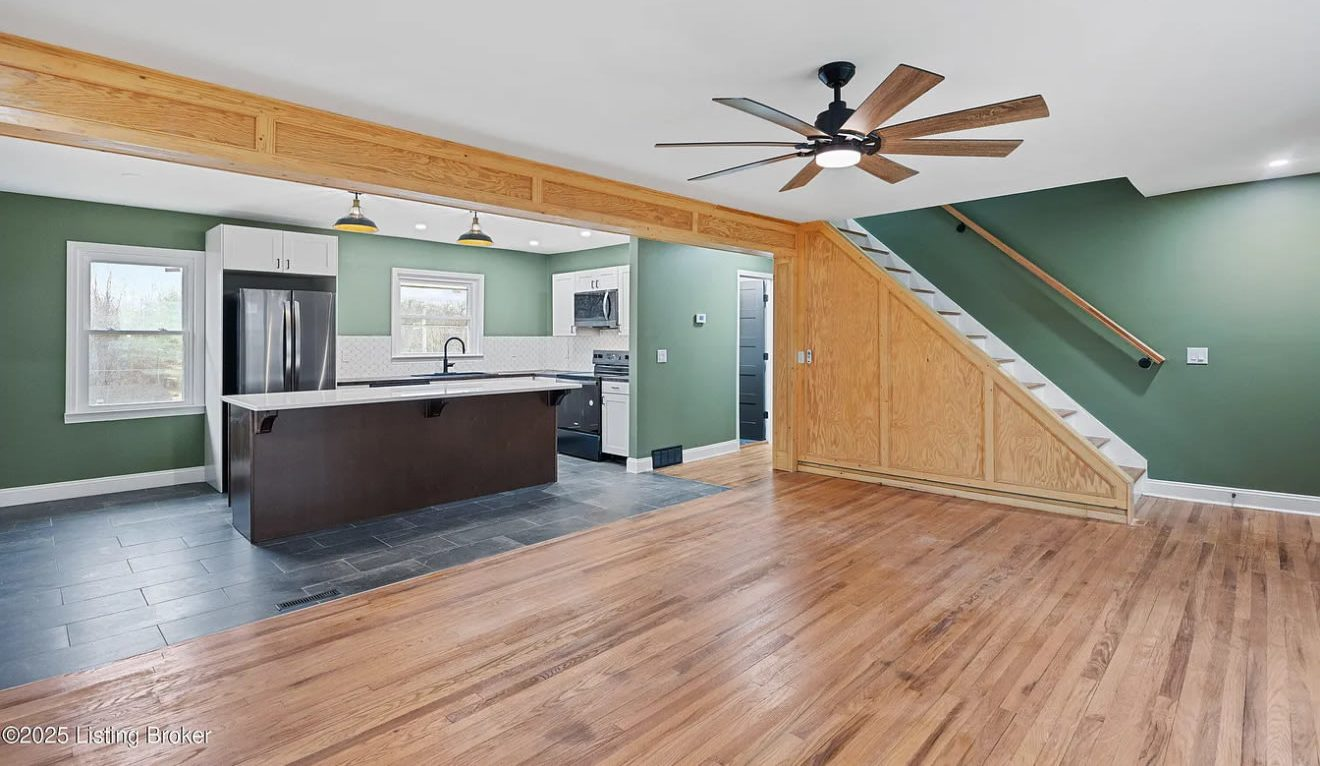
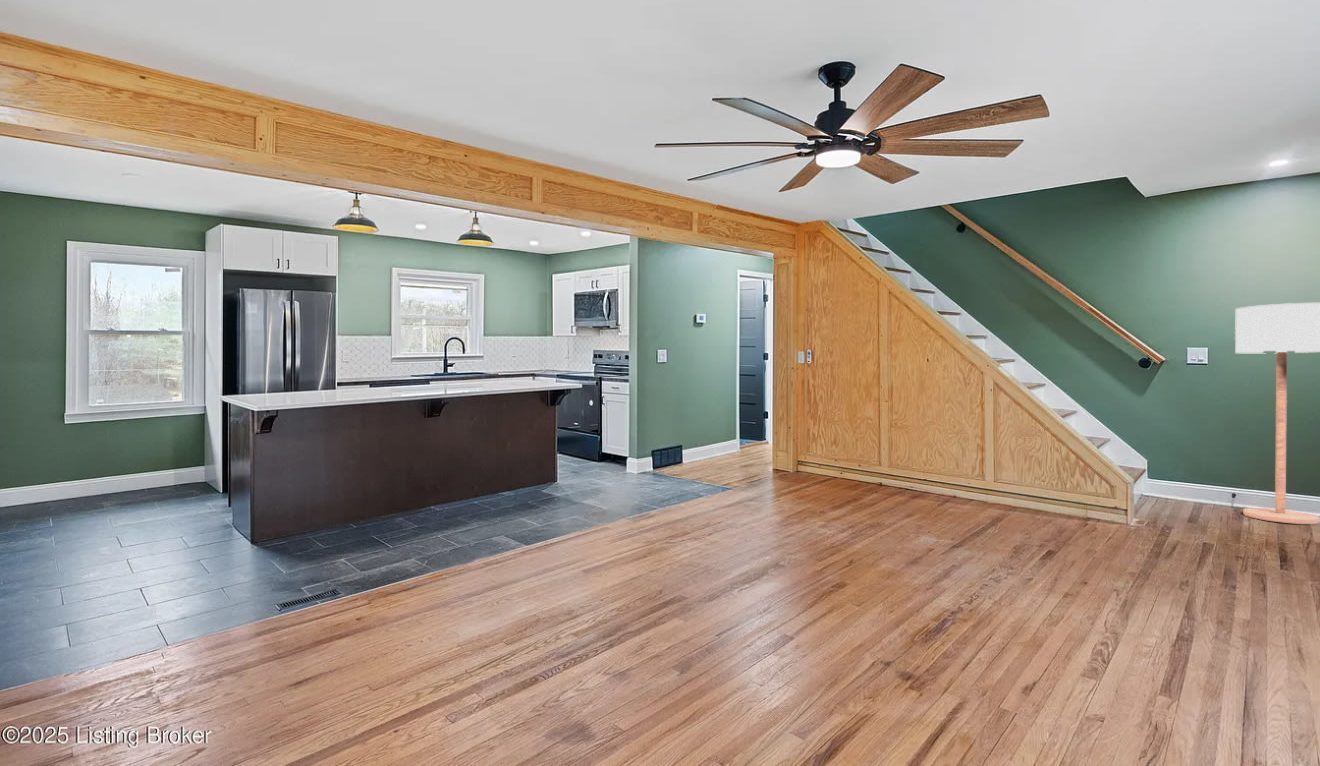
+ floor lamp (1281, 412)
